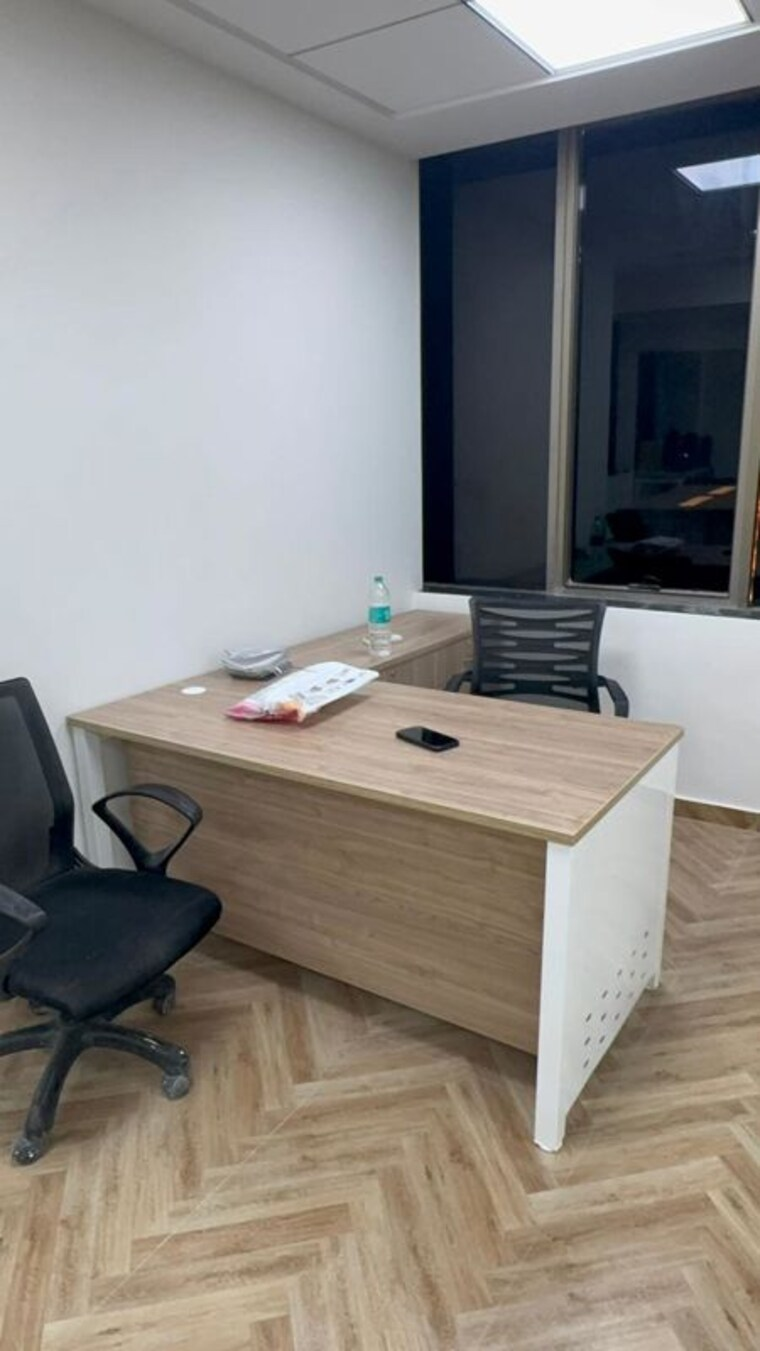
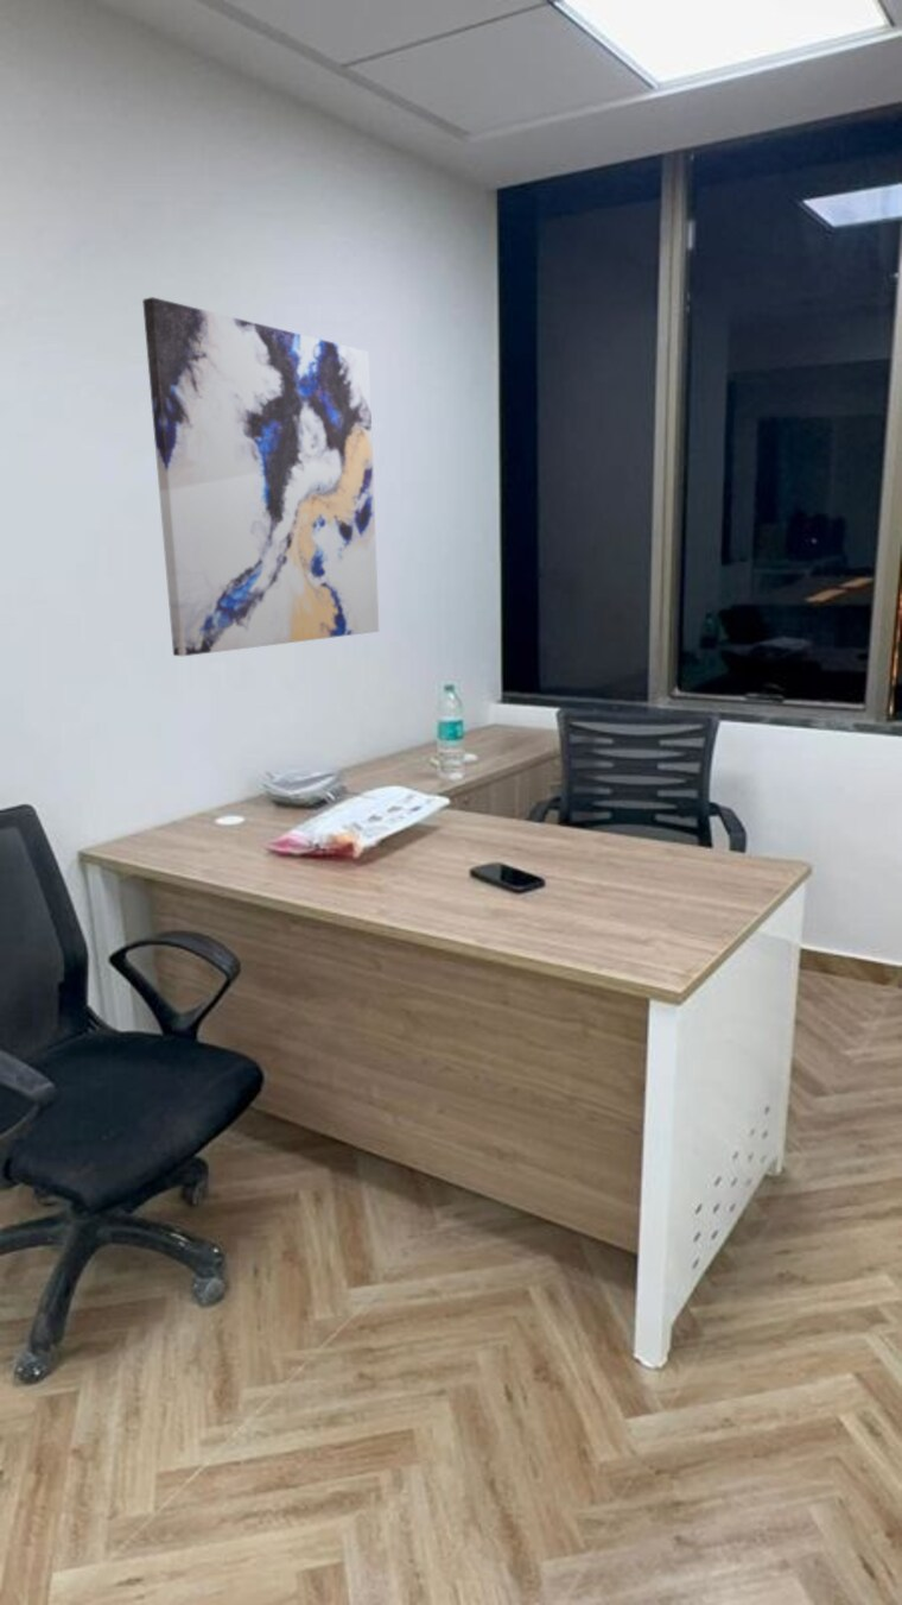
+ wall art (279, 491)
